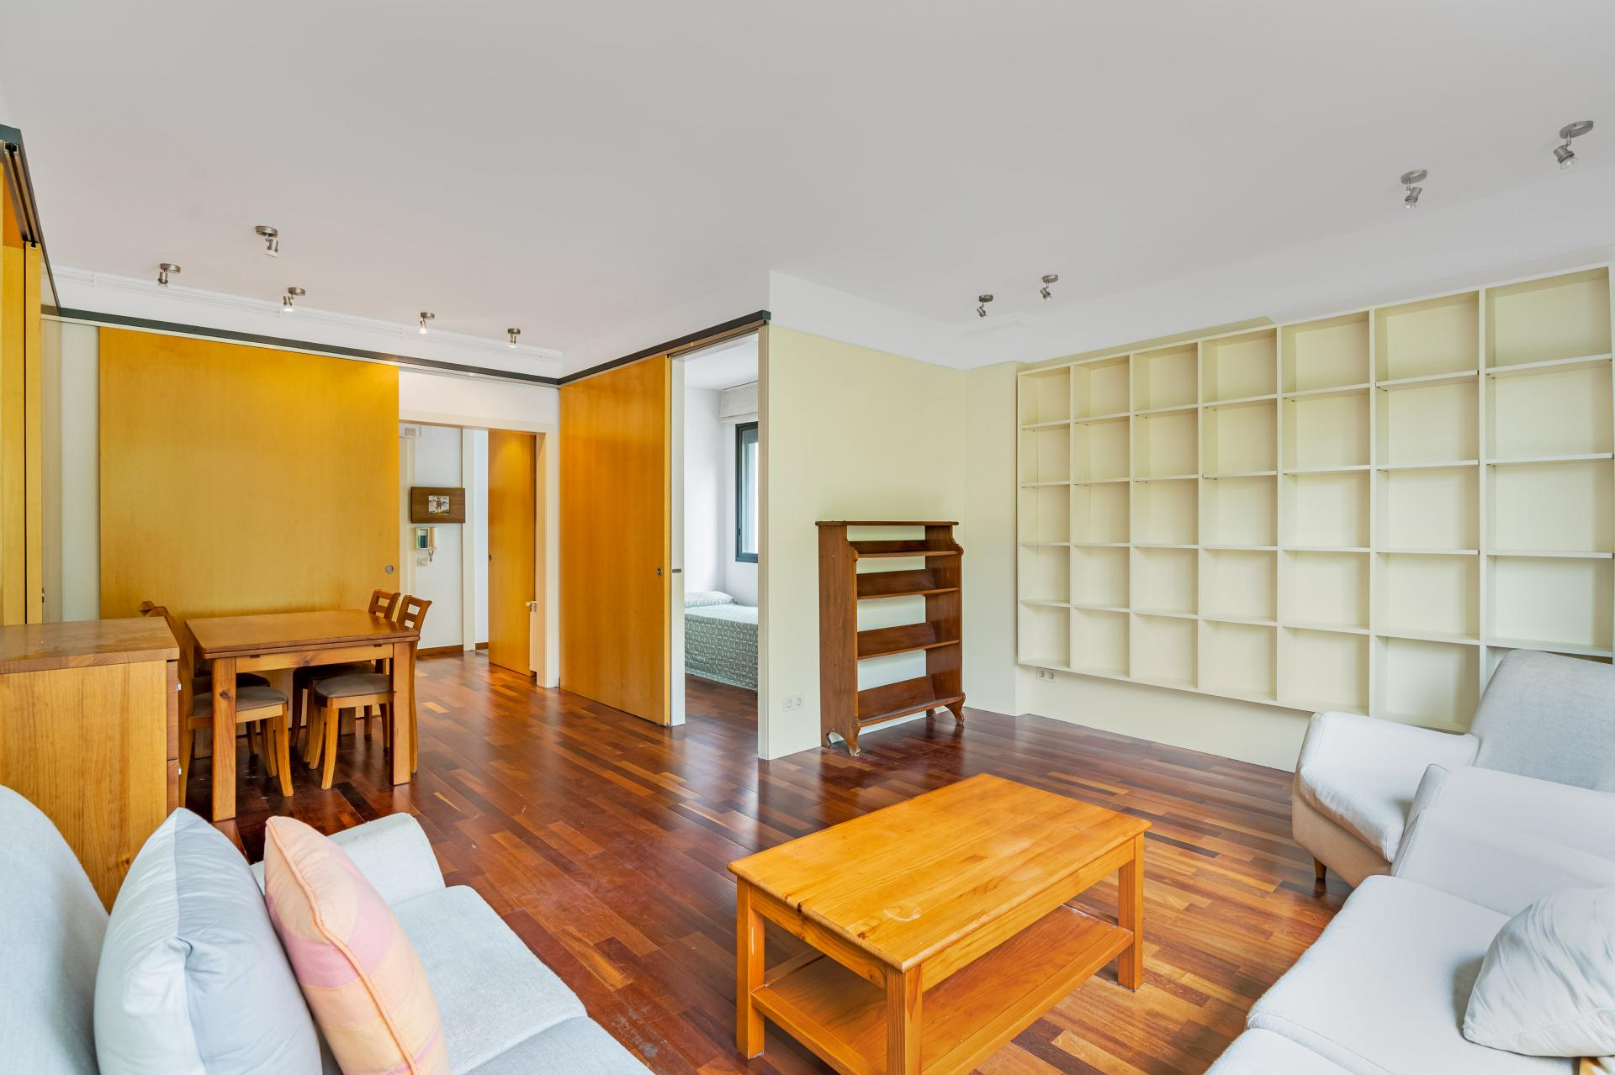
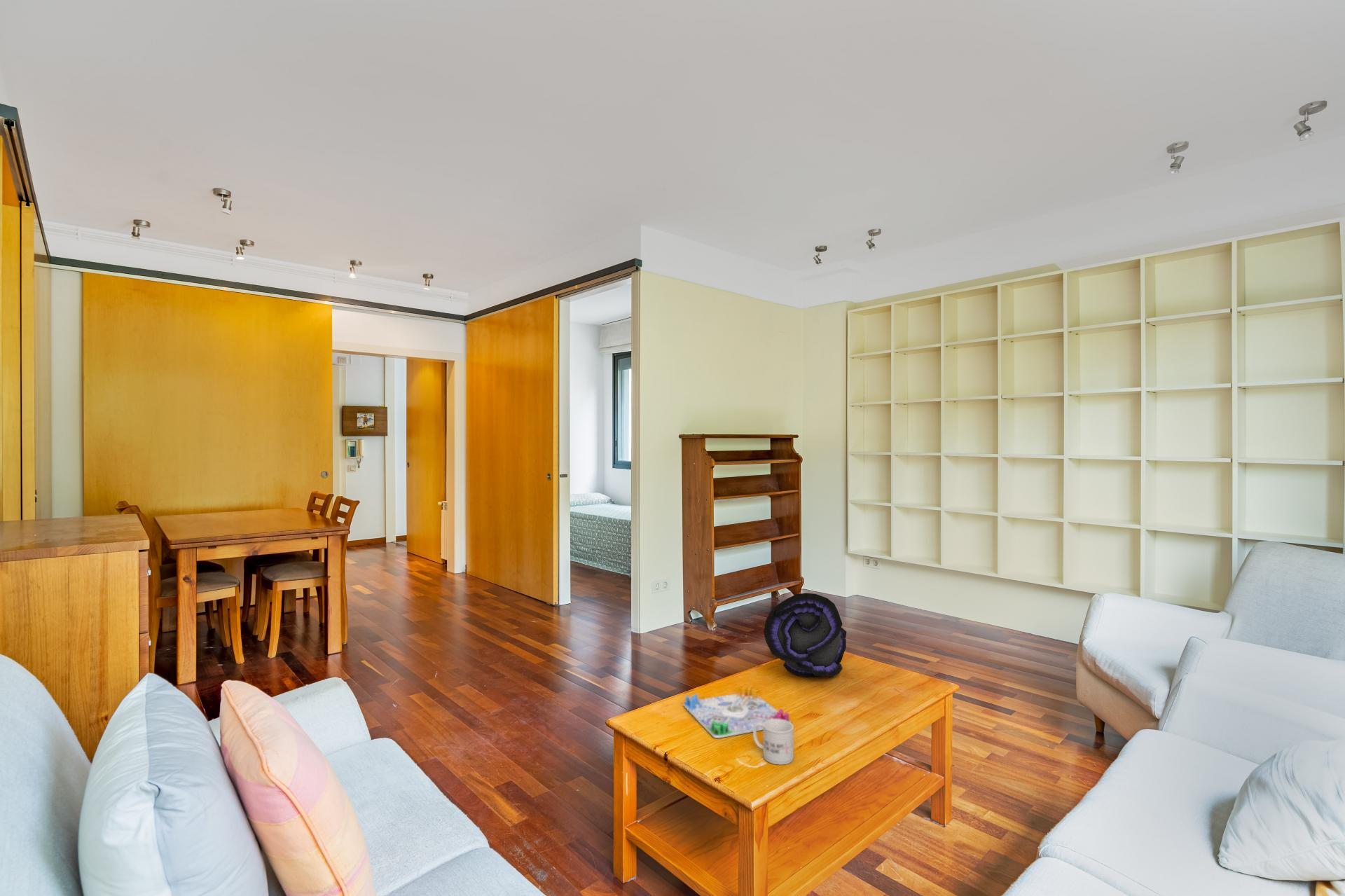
+ mug (772, 739)
+ decorative orb (808, 633)
+ board game (735, 709)
